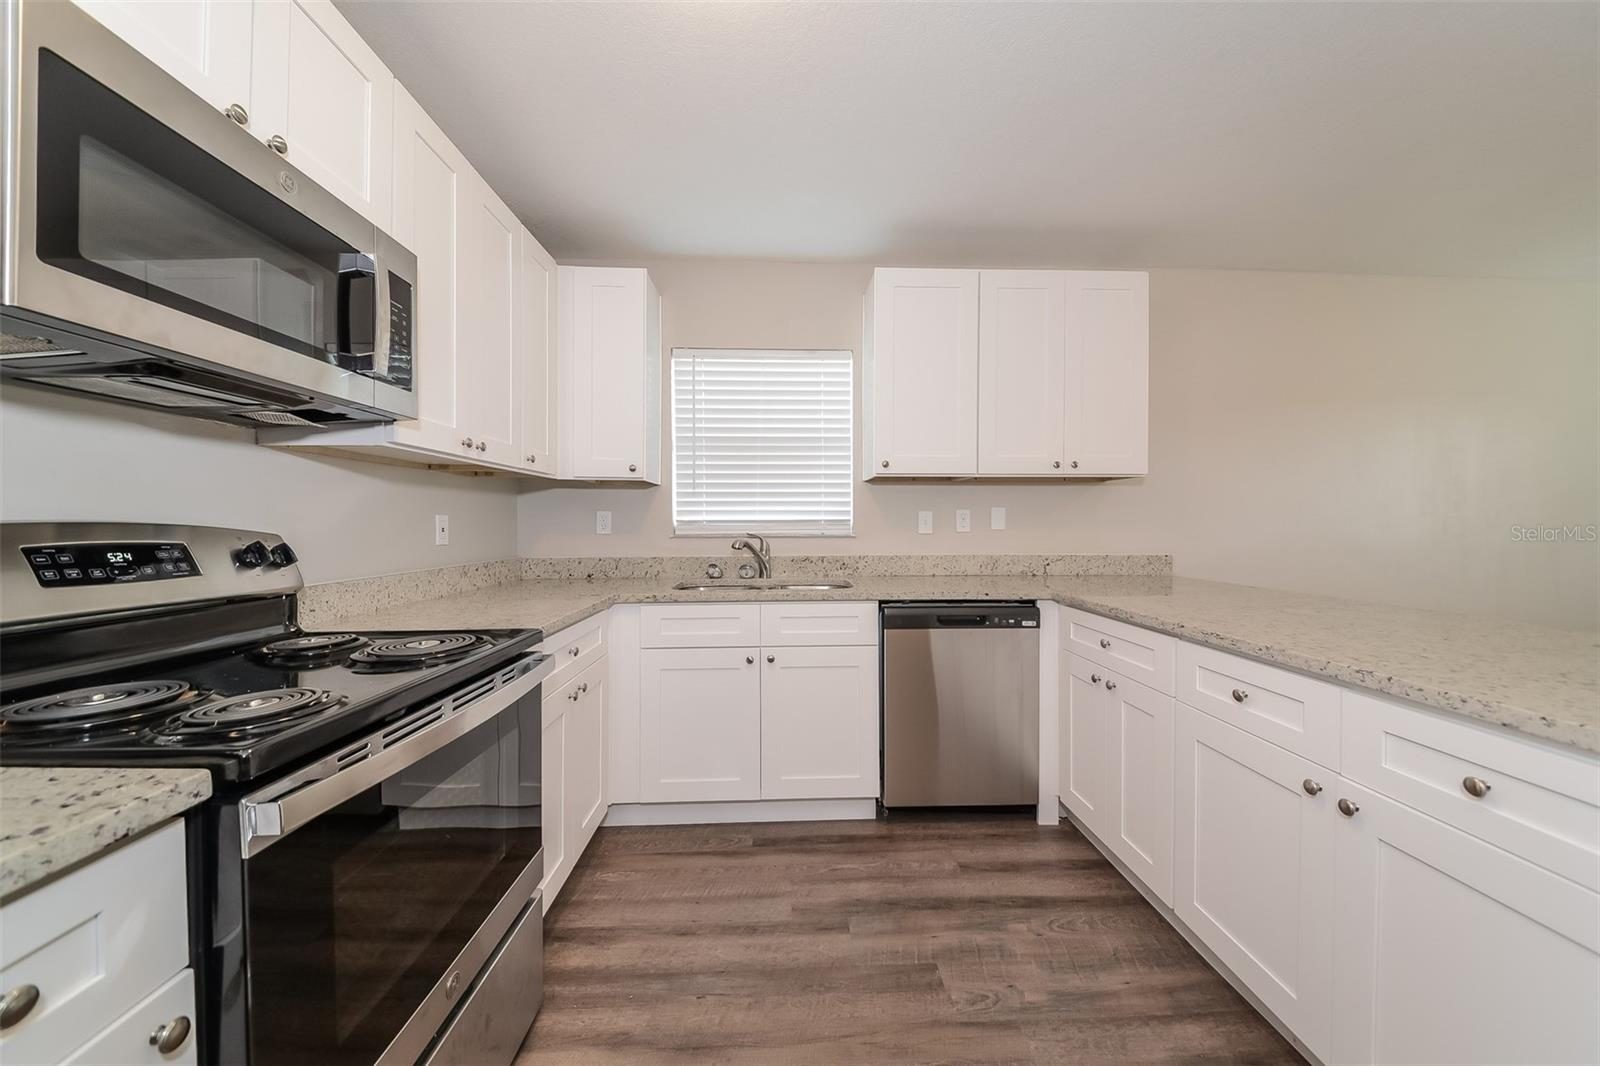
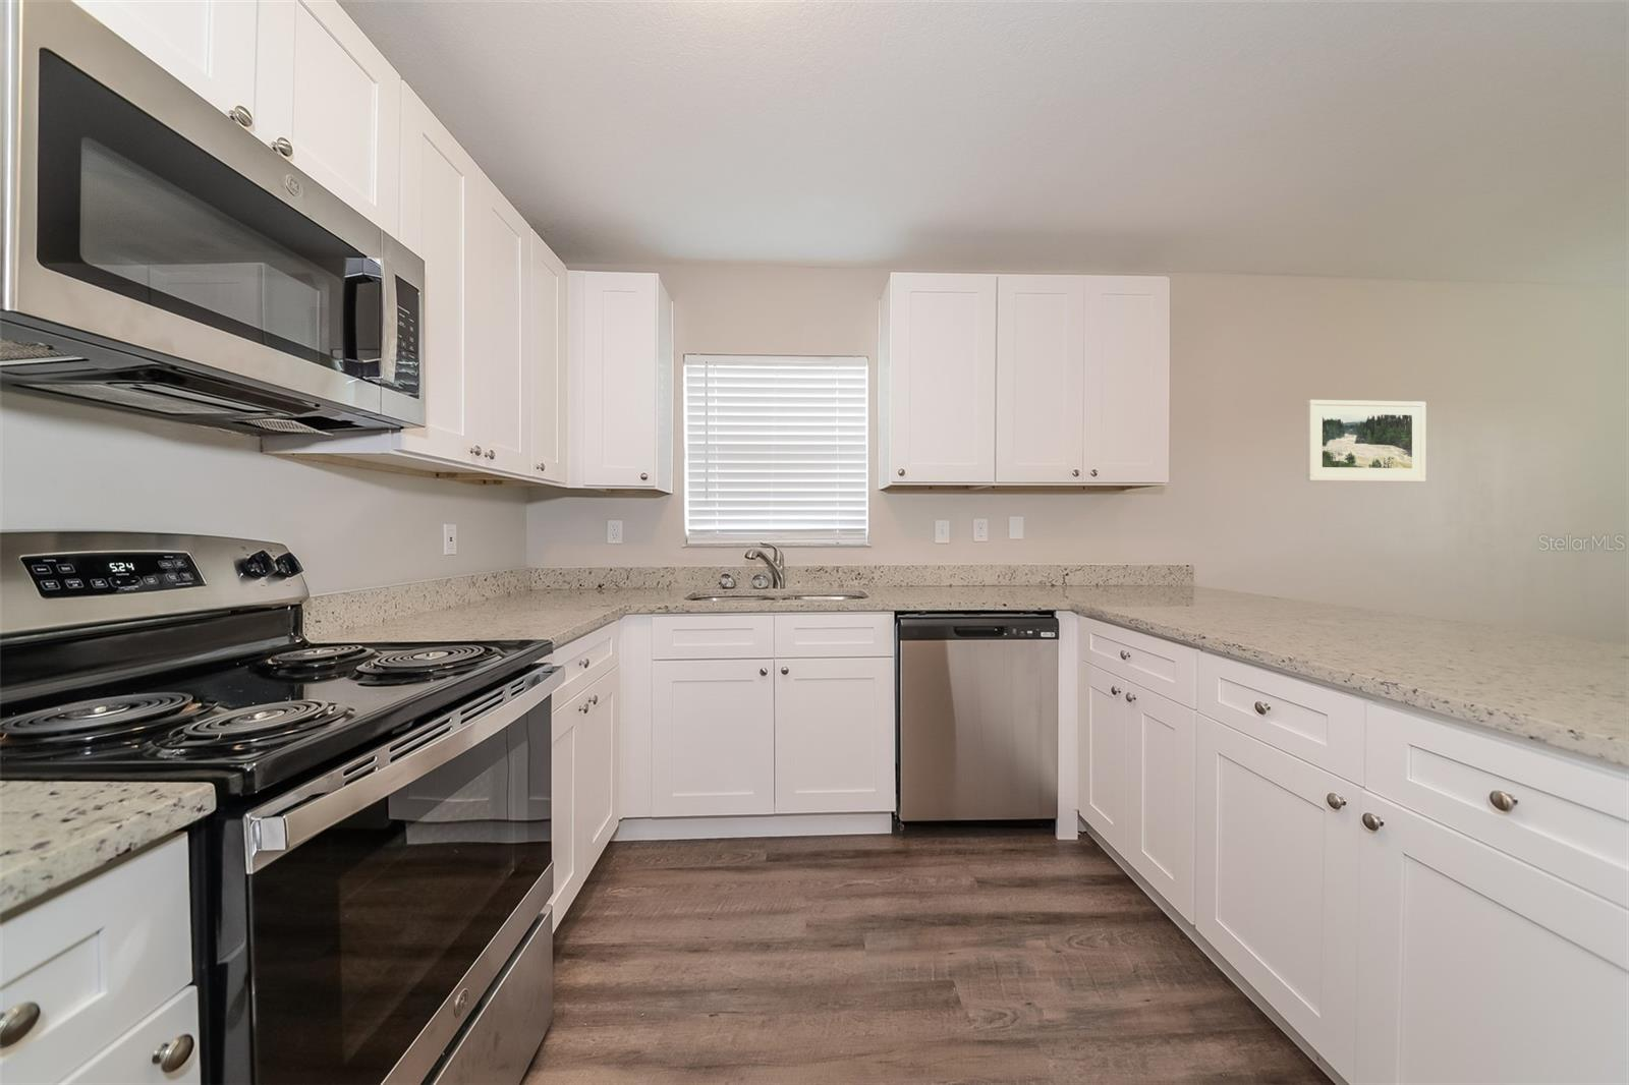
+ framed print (1365, 441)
